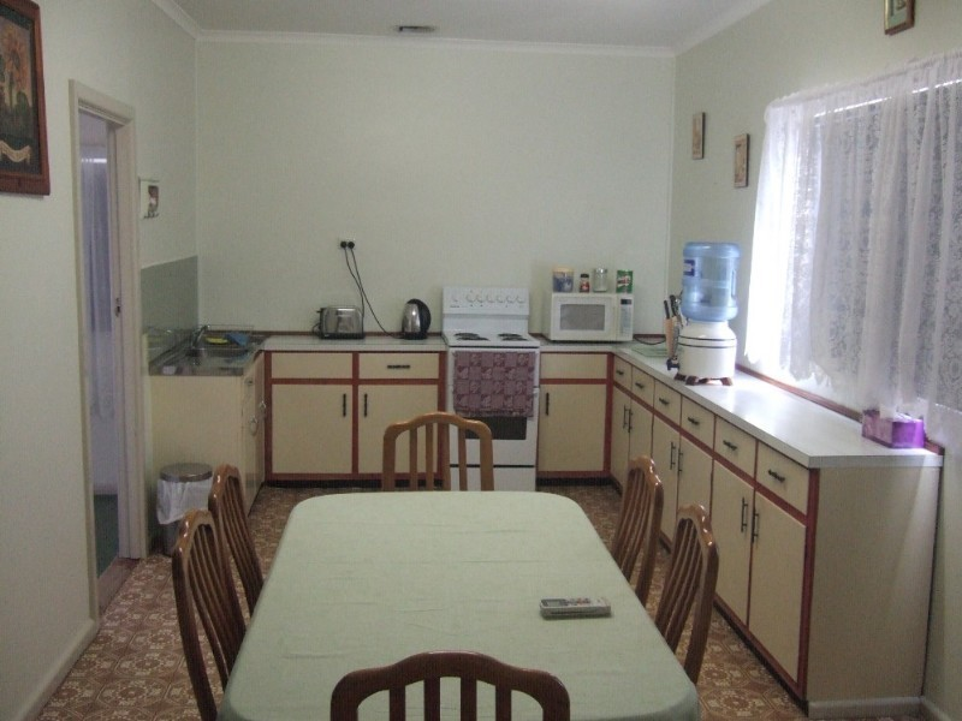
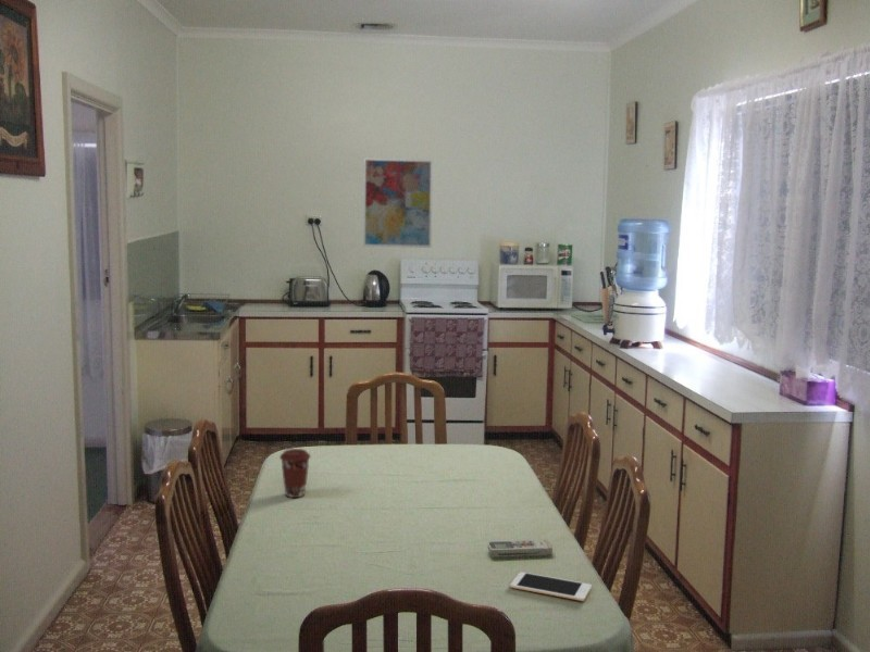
+ coffee cup (295, 473)
+ cell phone (550, 586)
+ wall art (397, 203)
